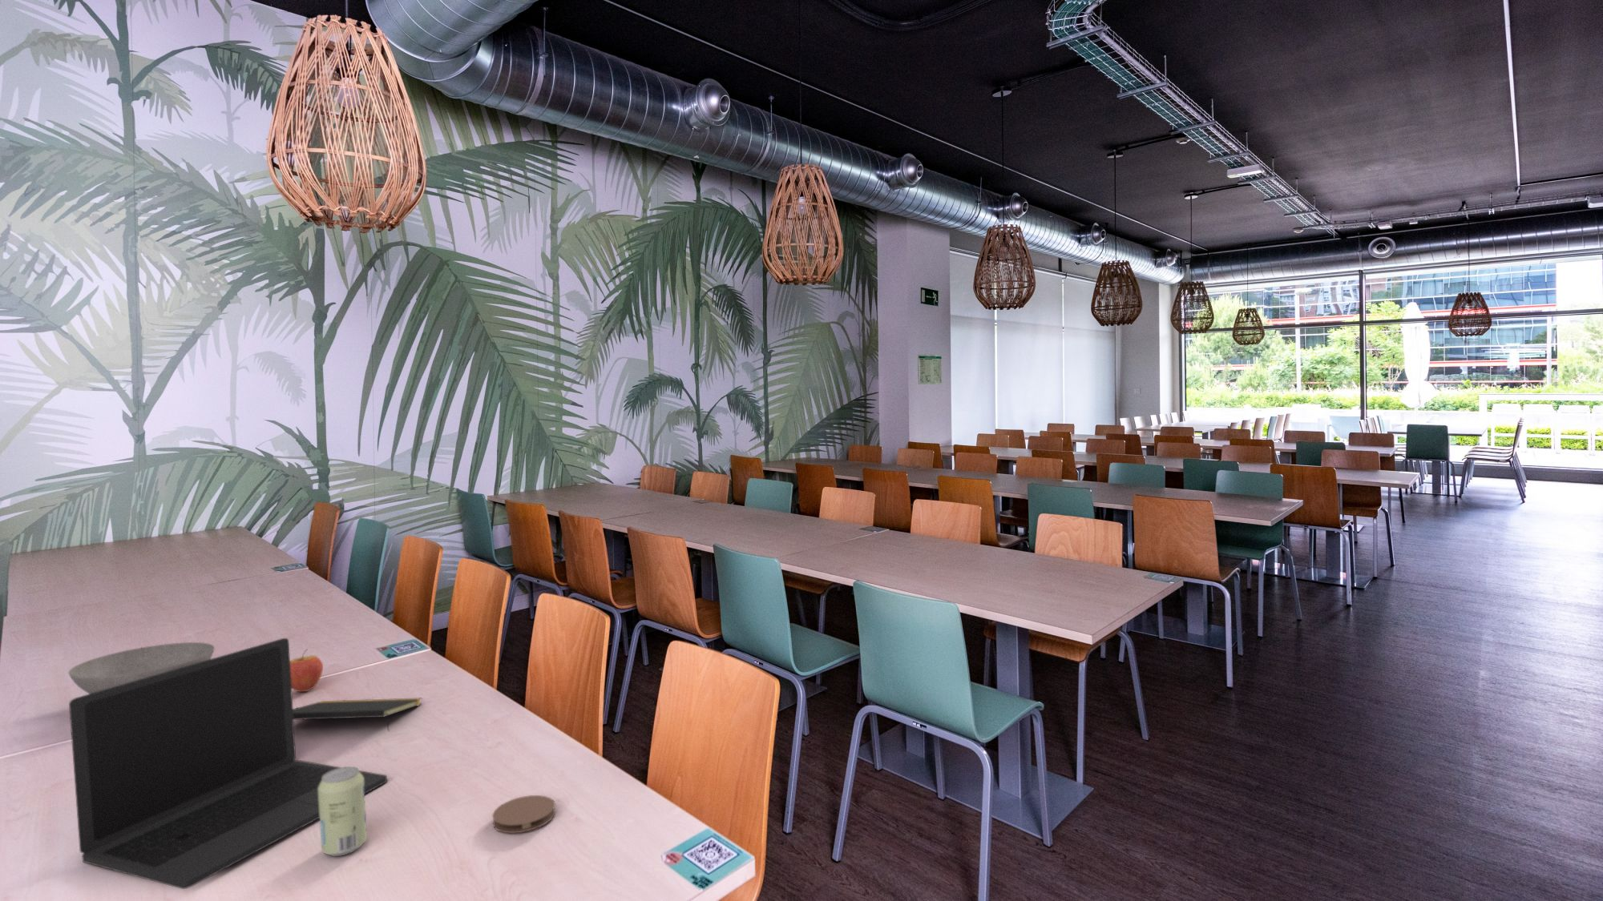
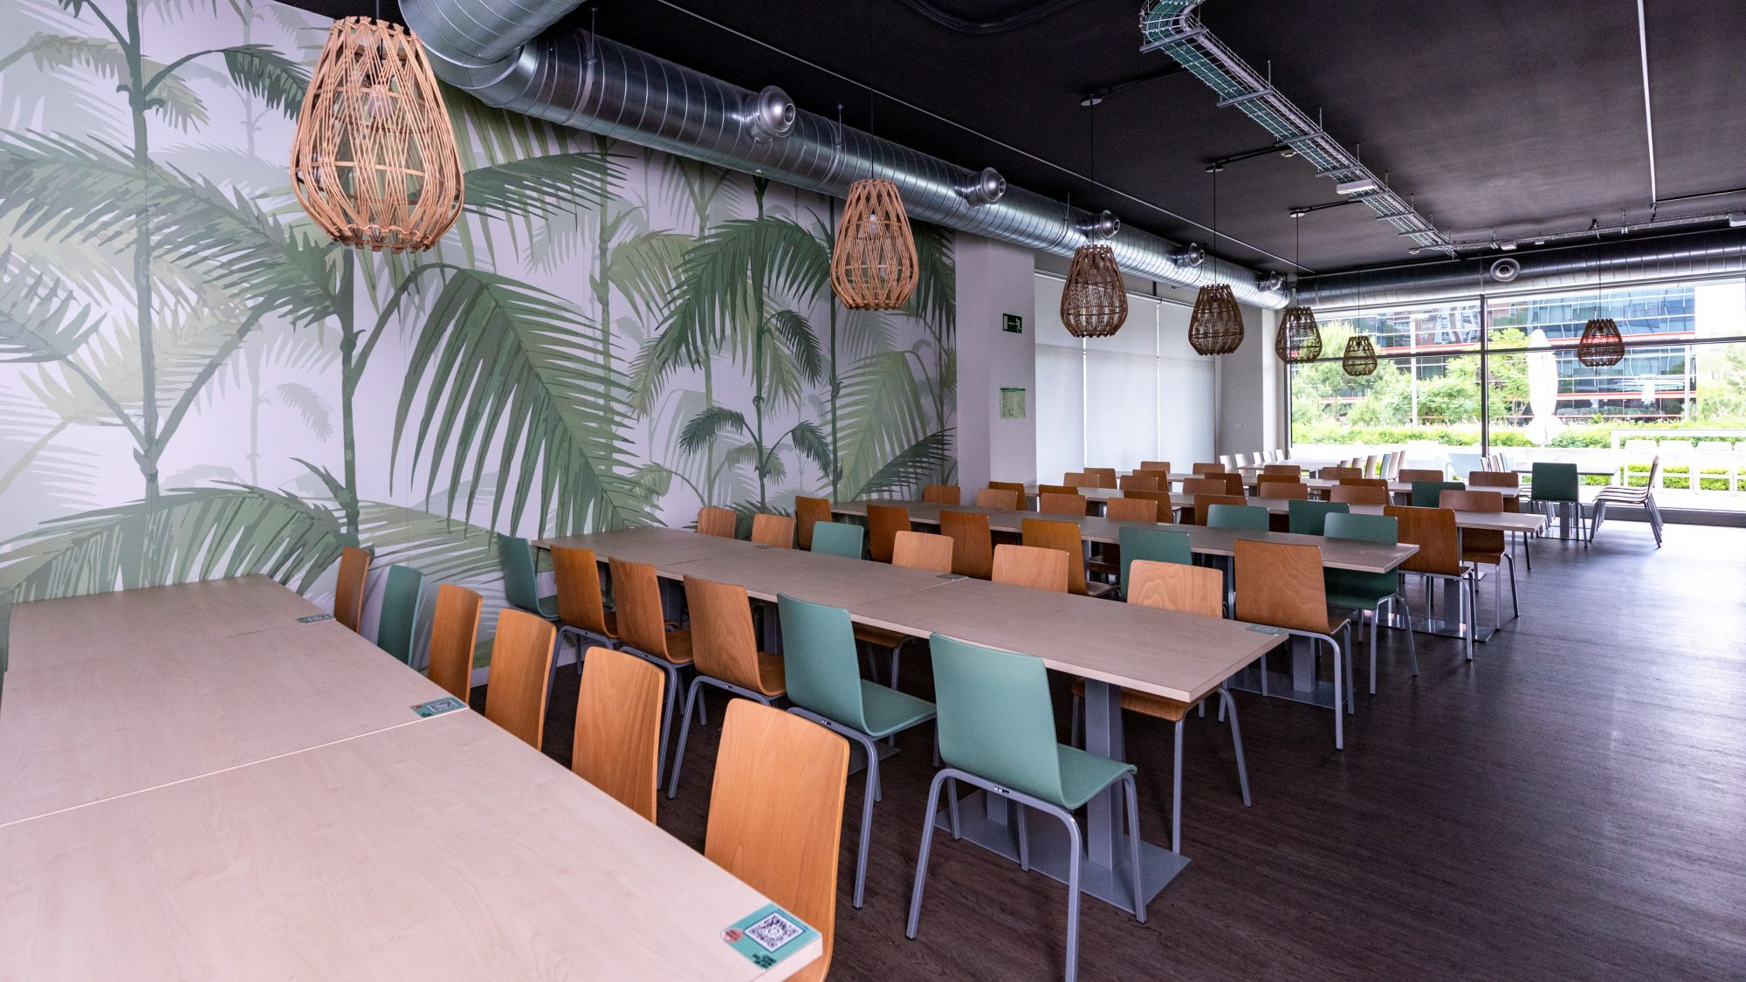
- notepad (351, 708)
- coaster (524, 813)
- fruit (303, 670)
- laptop (243, 744)
- beverage can (342, 811)
- bowl (144, 678)
